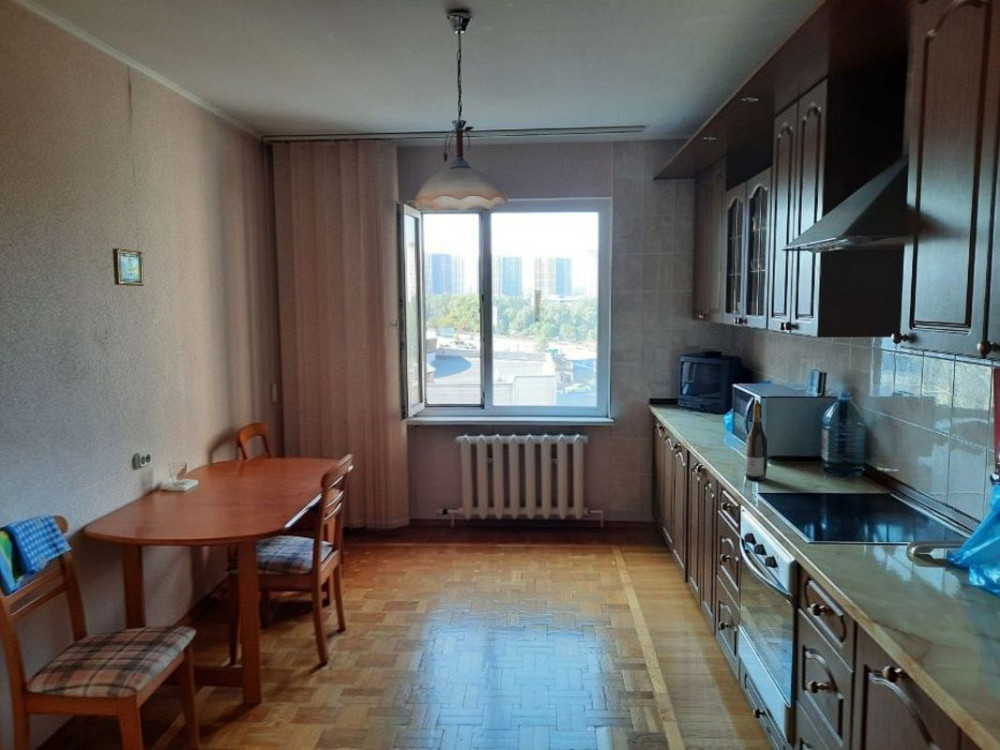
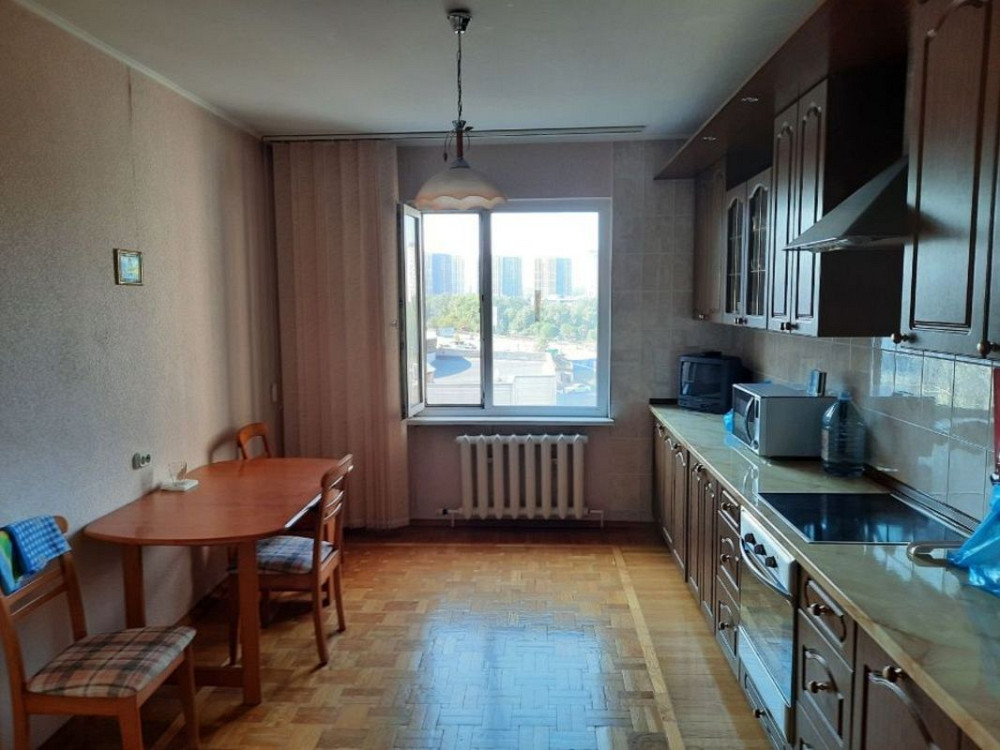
- wine bottle (756, 440)
